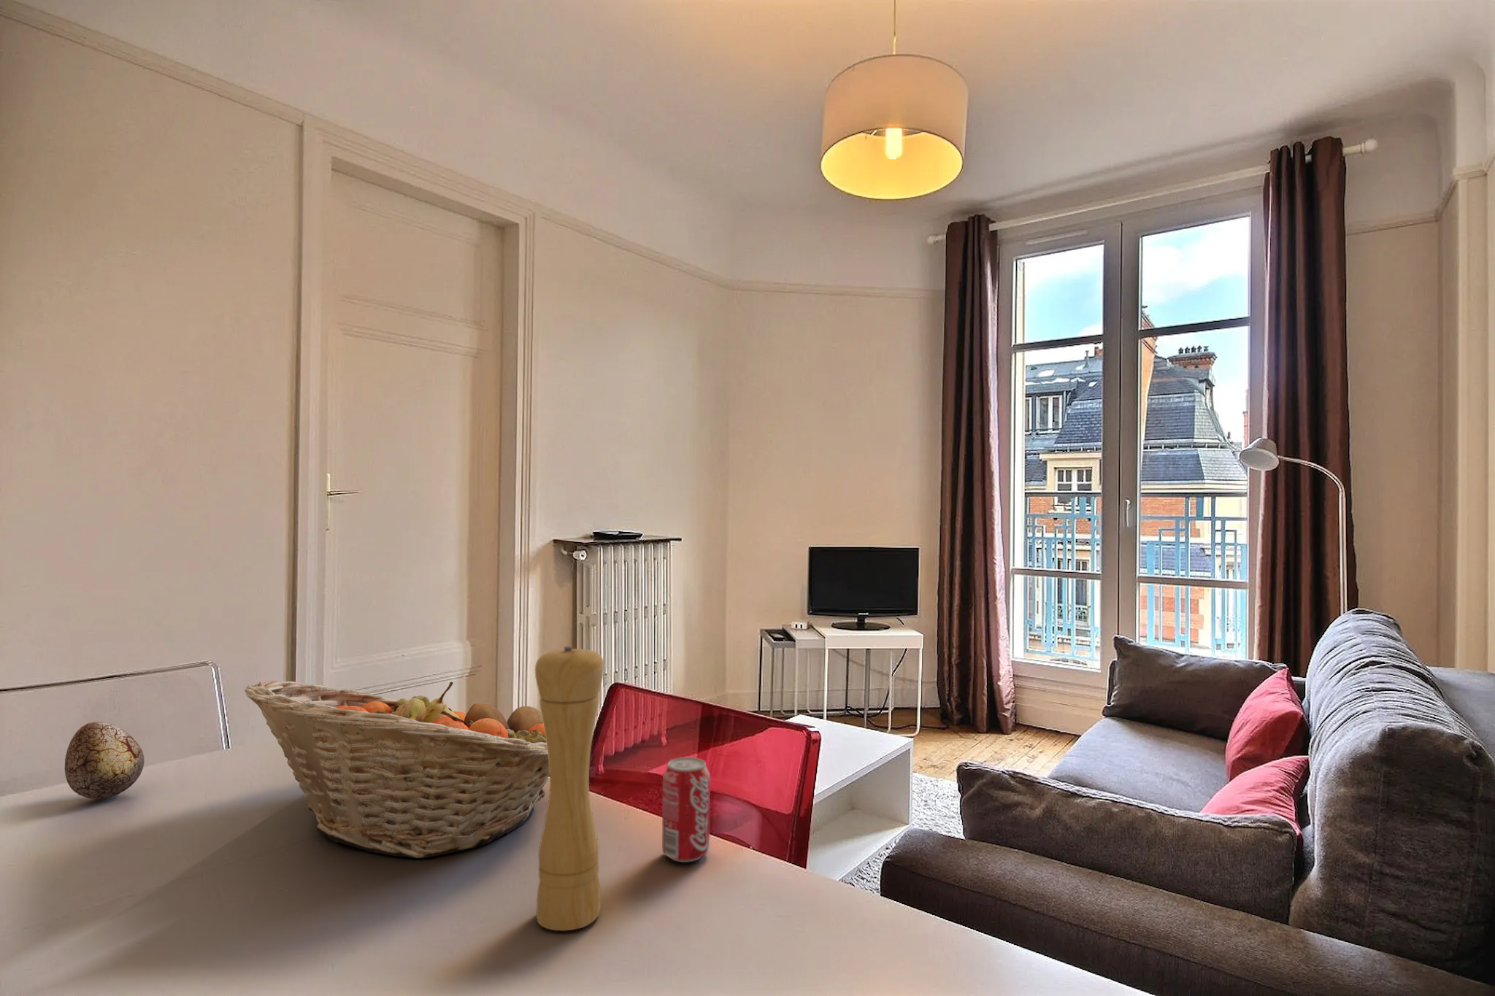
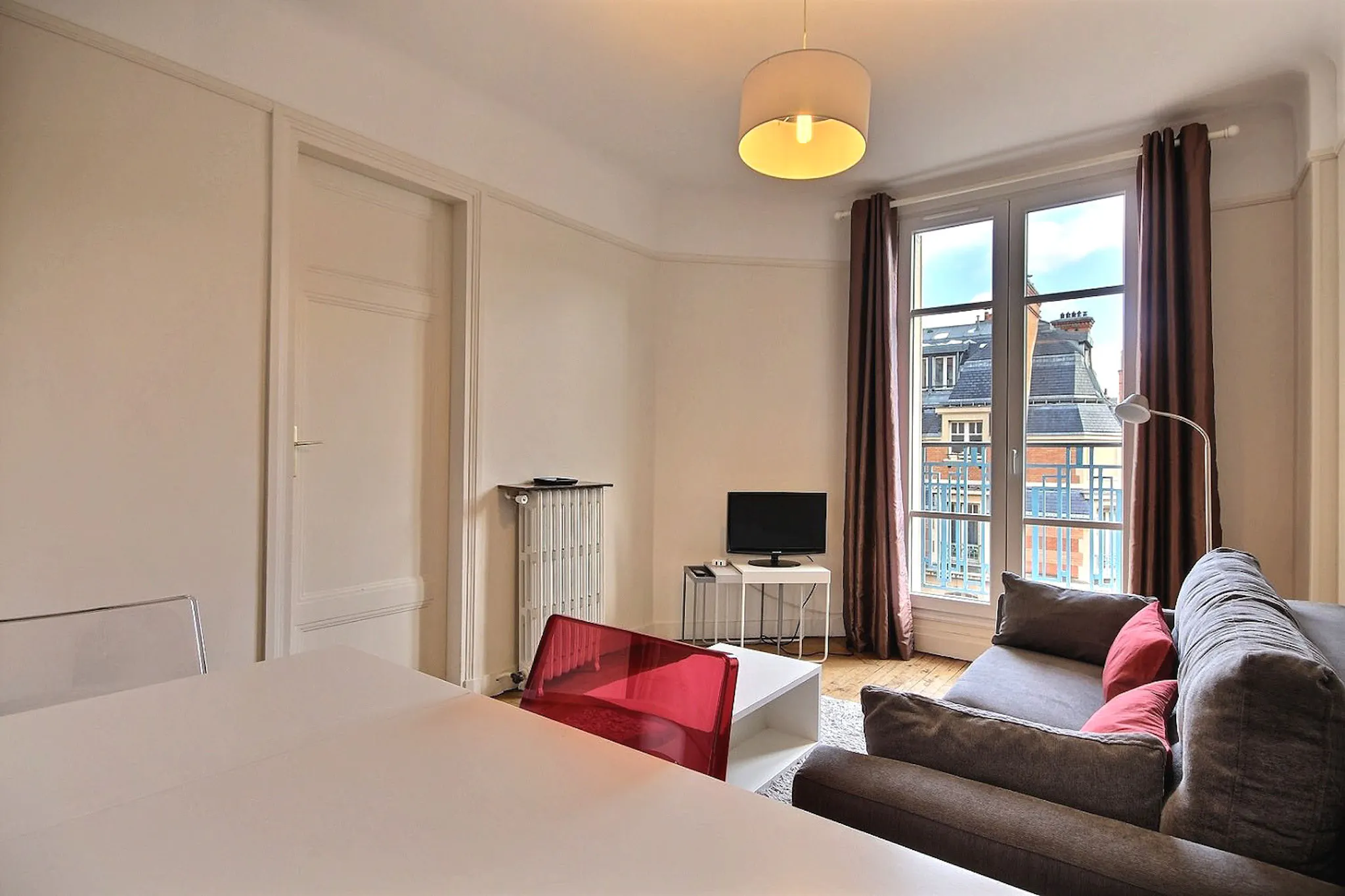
- beverage can (686, 808)
- decorative egg (106, 759)
- pepper mill (568, 781)
- fruit basket (413, 744)
